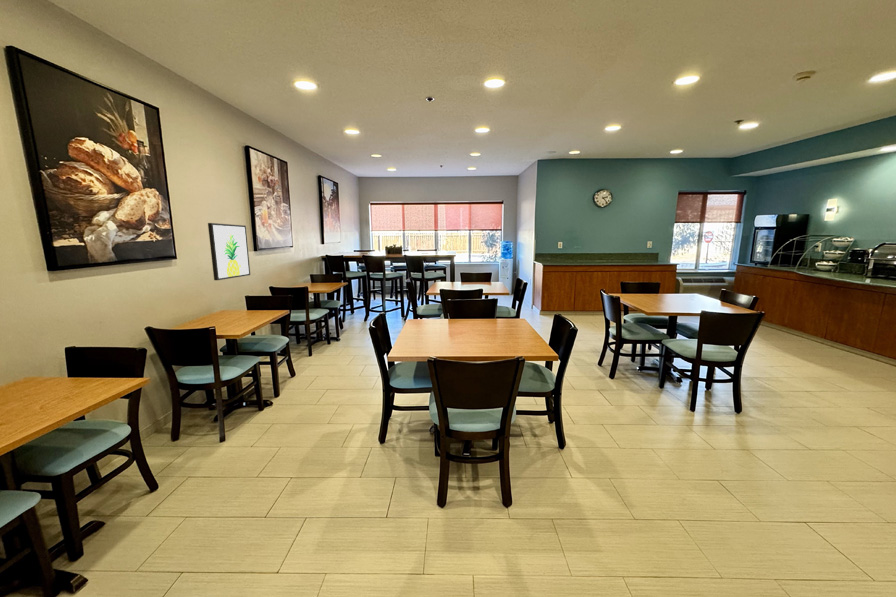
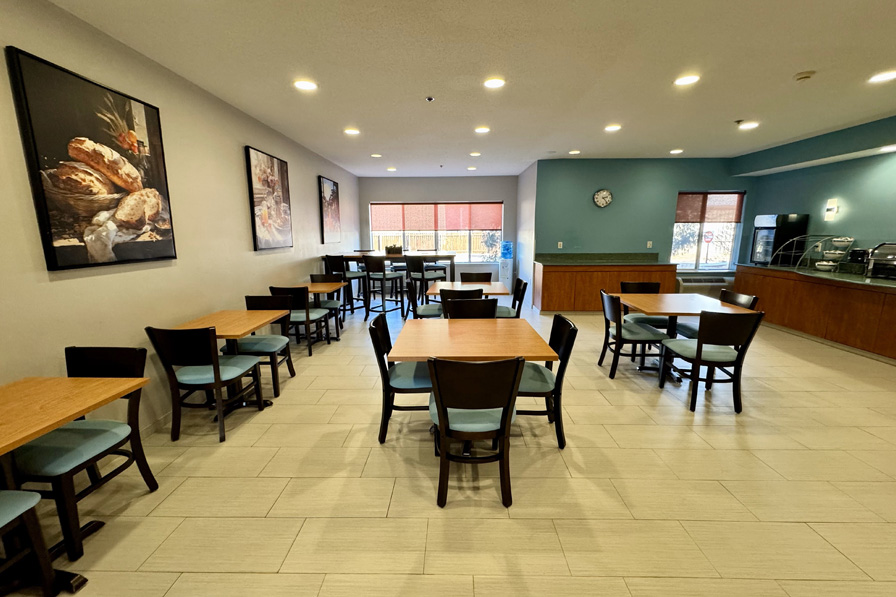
- wall art (230, 251)
